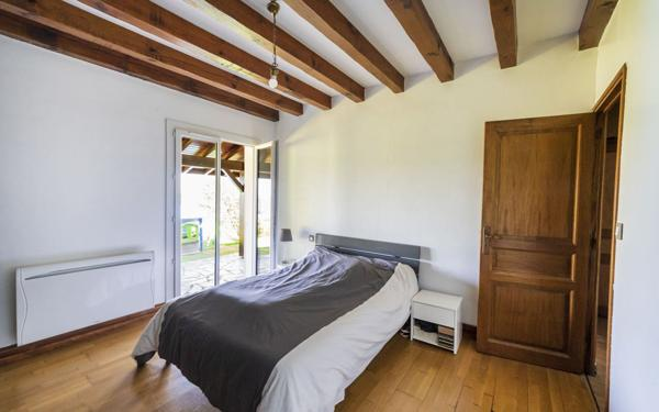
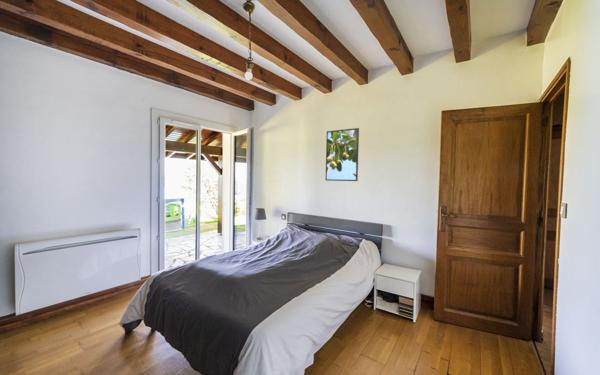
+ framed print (341, 155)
